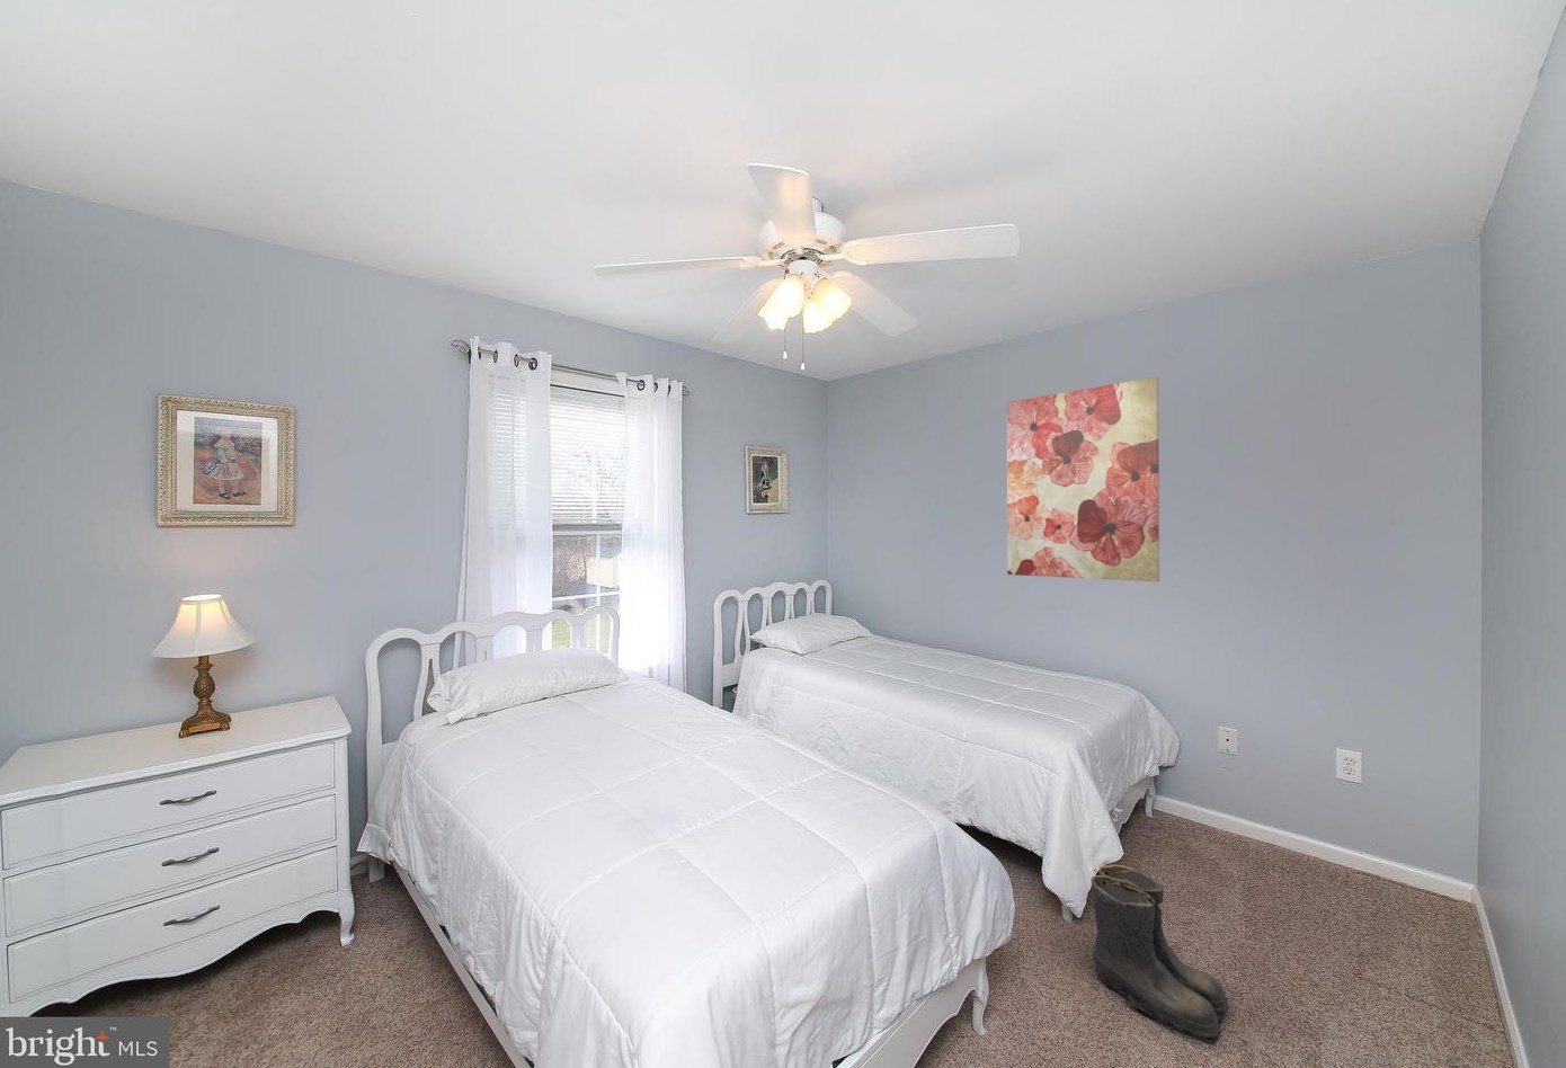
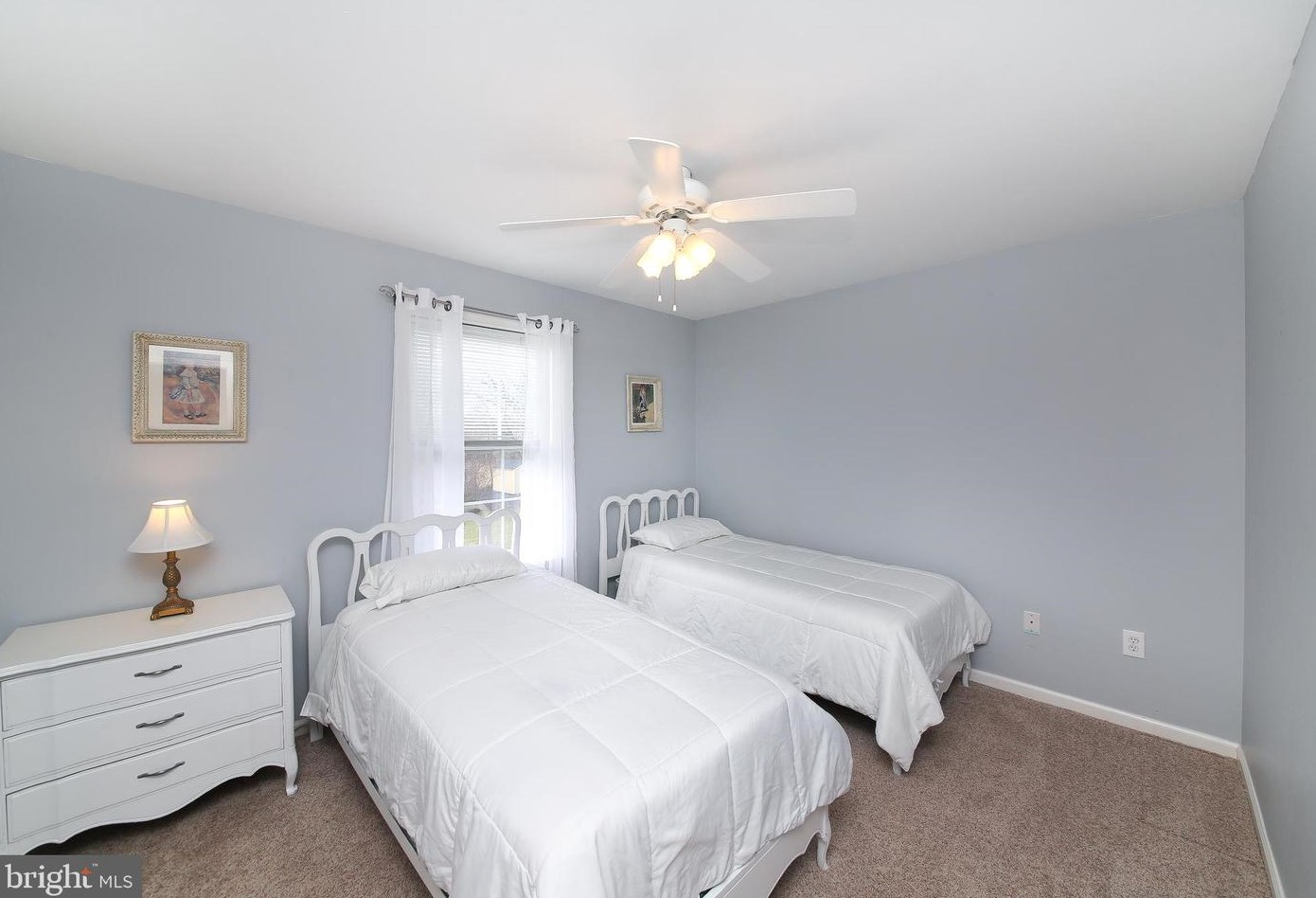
- boots (1155, 943)
- wall art (1076, 483)
